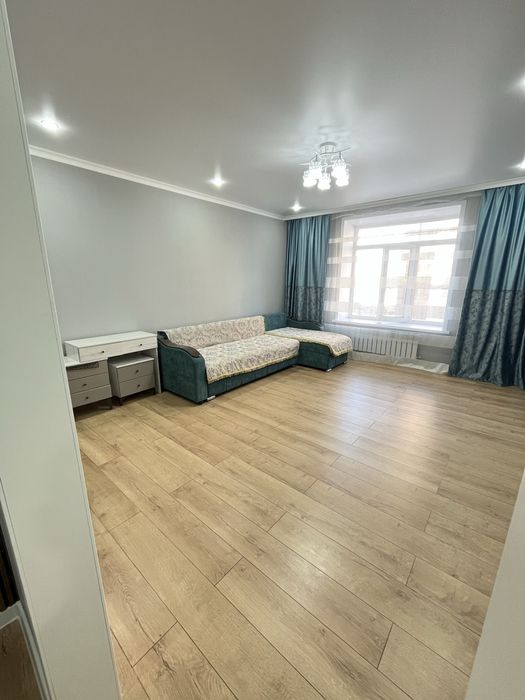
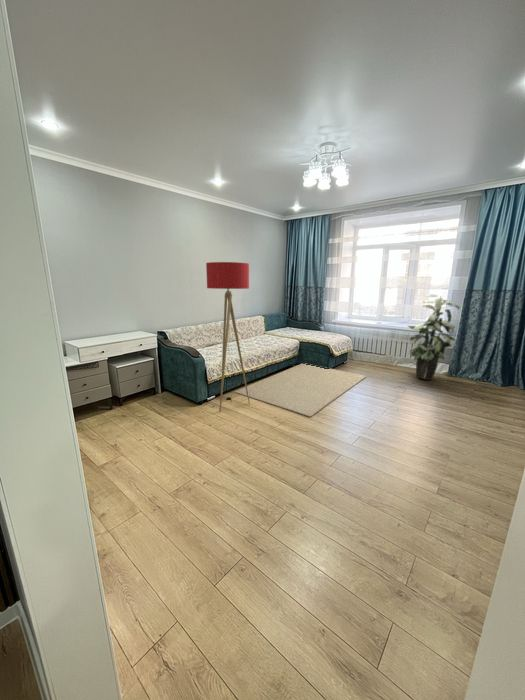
+ floor lamp (227, 337)
+ indoor plant (429, 337)
+ rug (306, 383)
